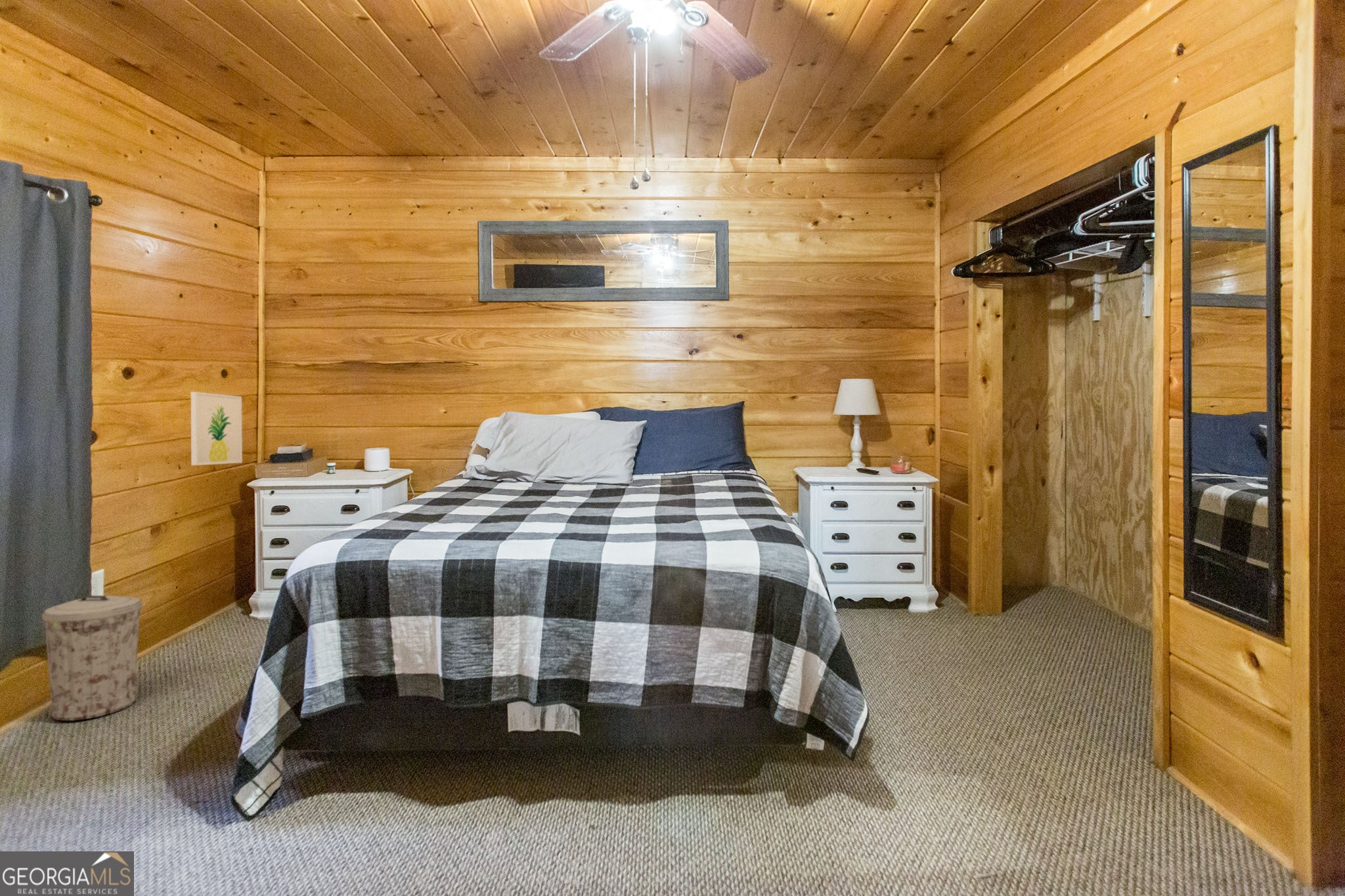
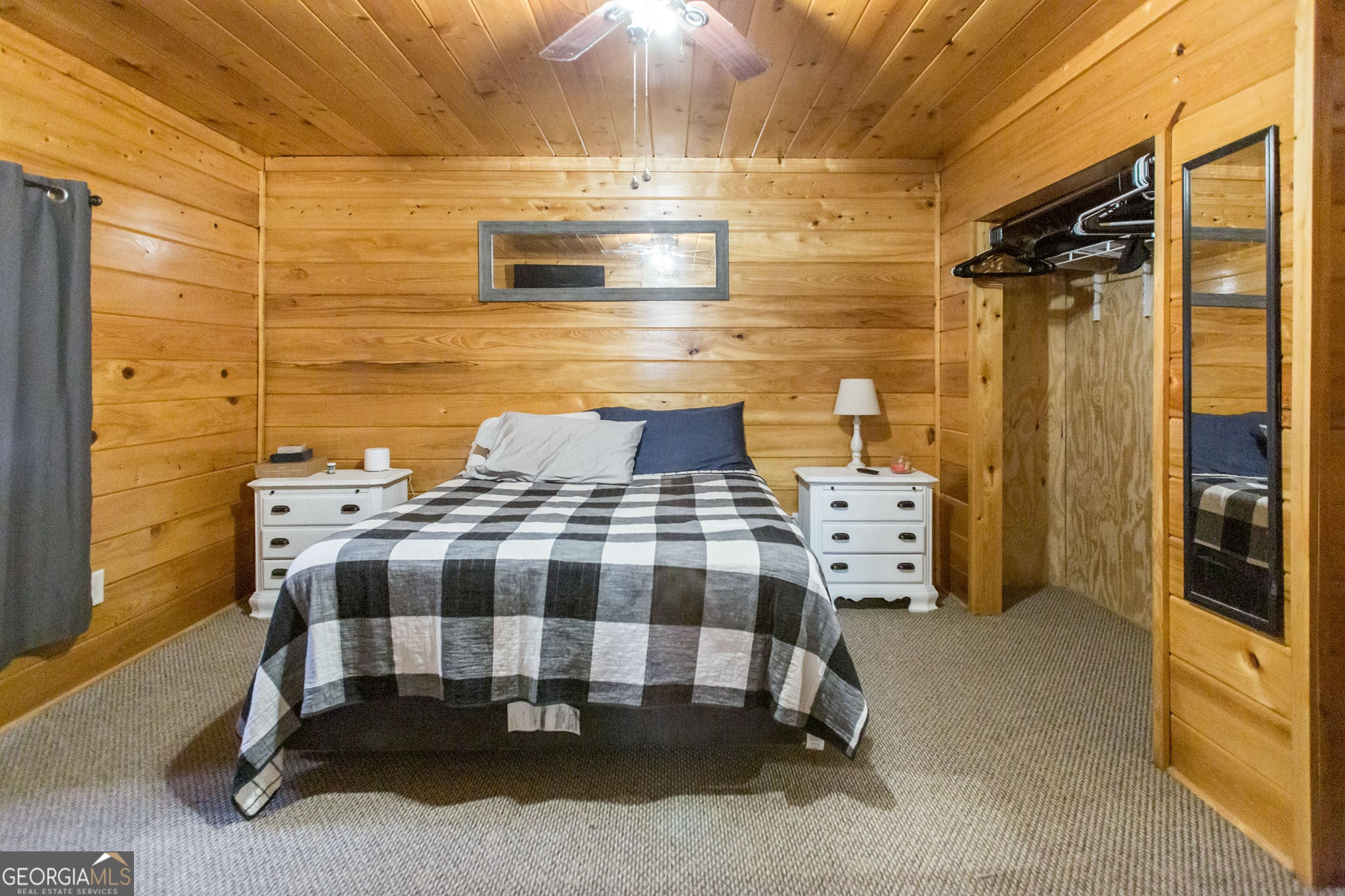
- wall art (217, 429)
- trash can (94, 652)
